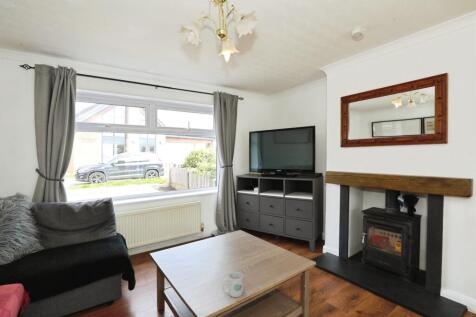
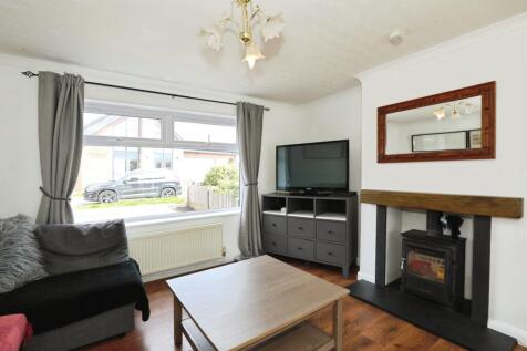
- mug (232, 284)
